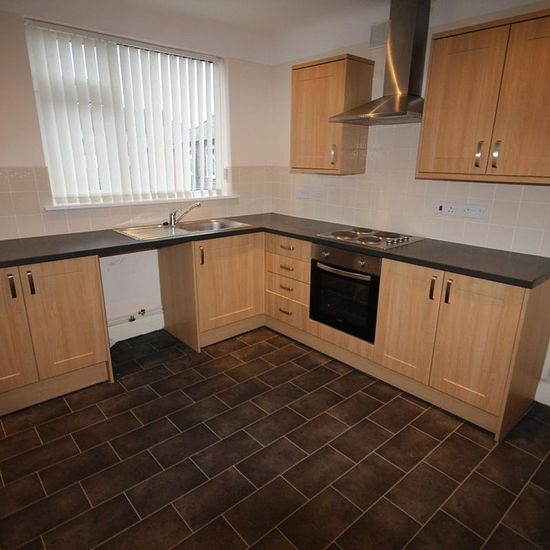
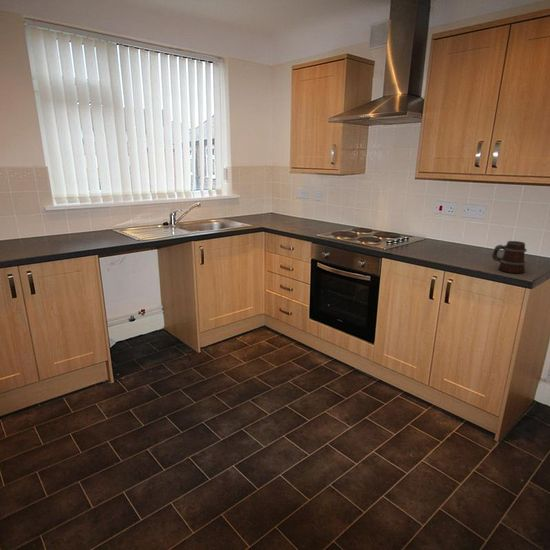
+ mug (509, 256)
